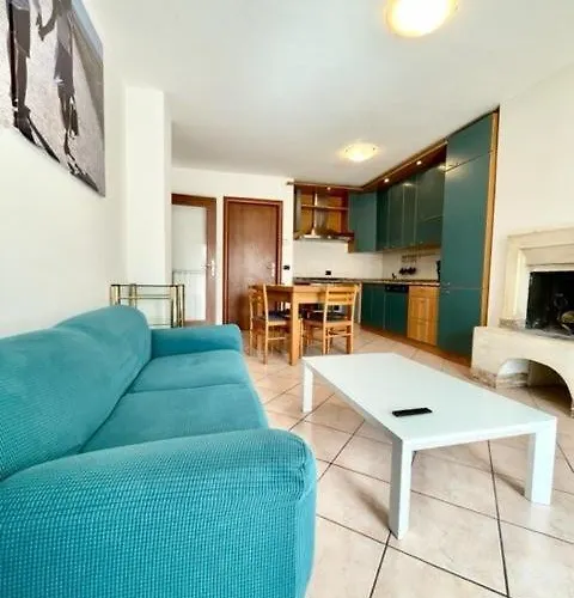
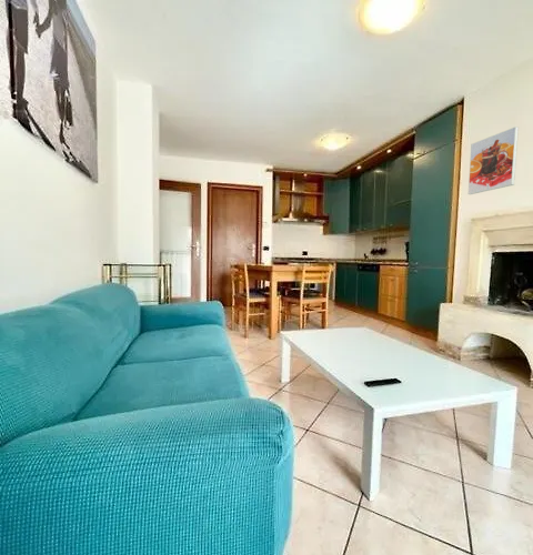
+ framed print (491, 163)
